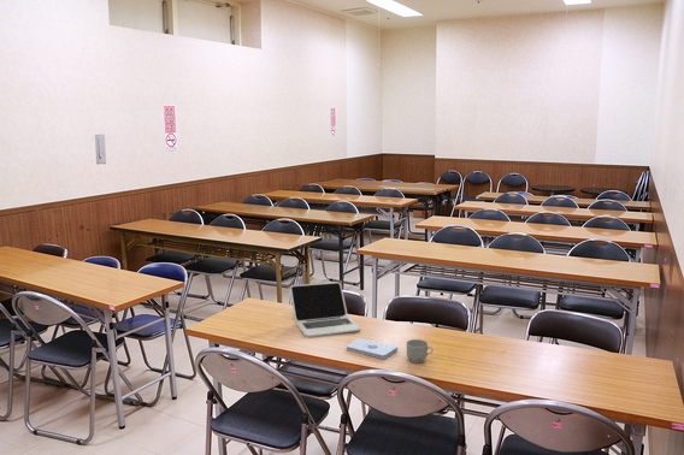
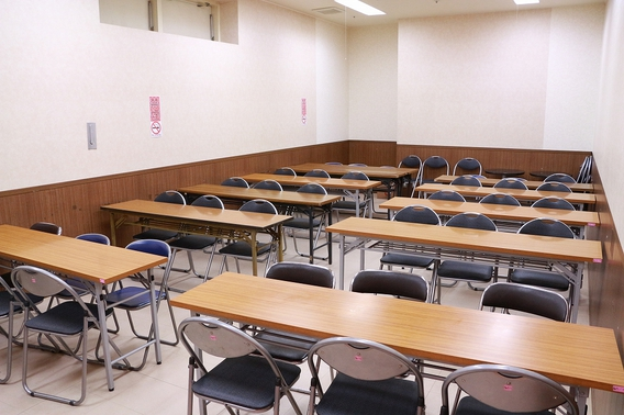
- notepad (371, 348)
- mug (419, 351)
- laptop (324, 307)
